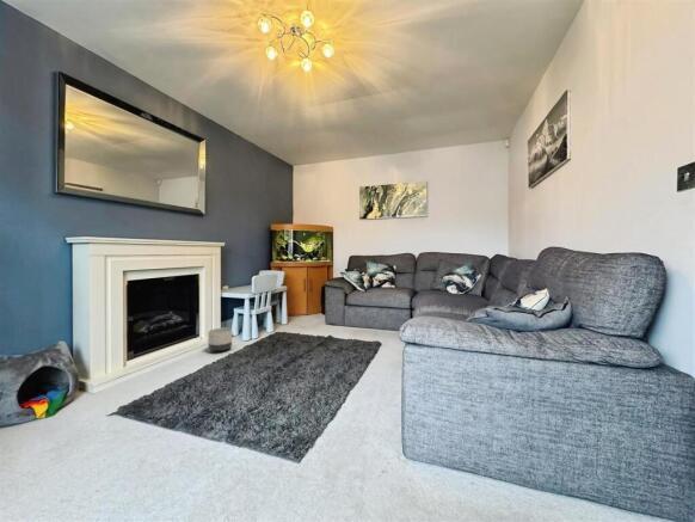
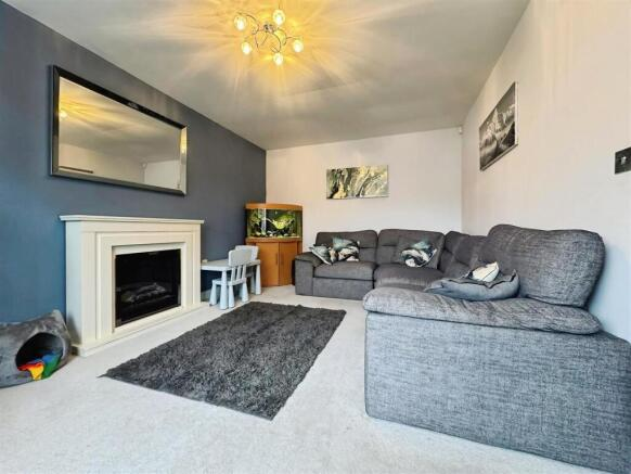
- planter (220, 339)
